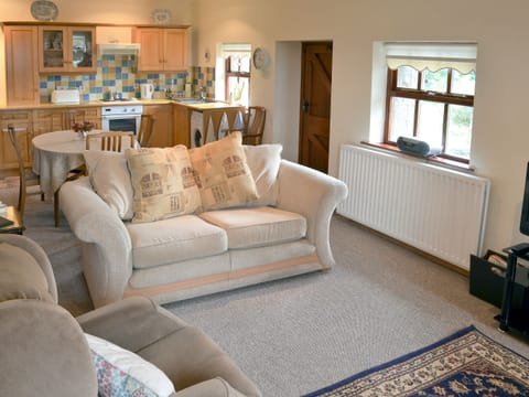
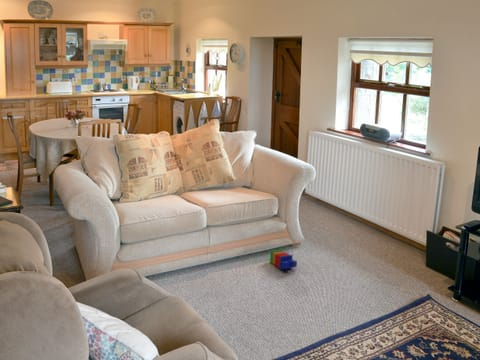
+ stacking toy (282, 260)
